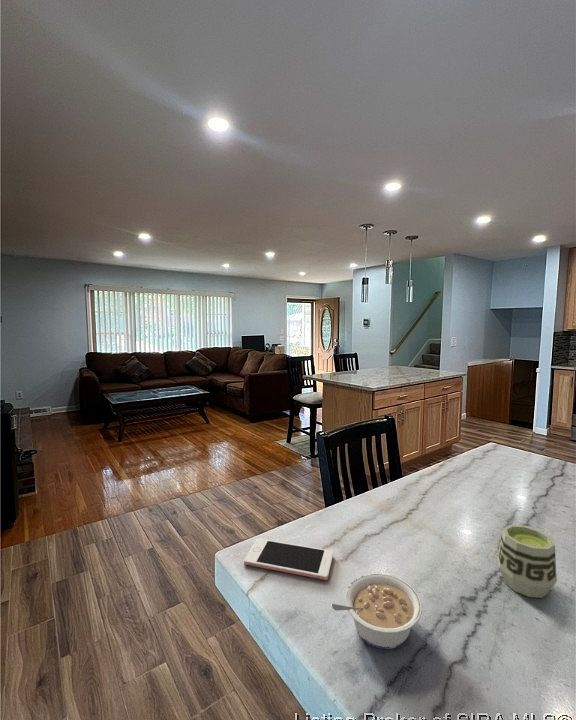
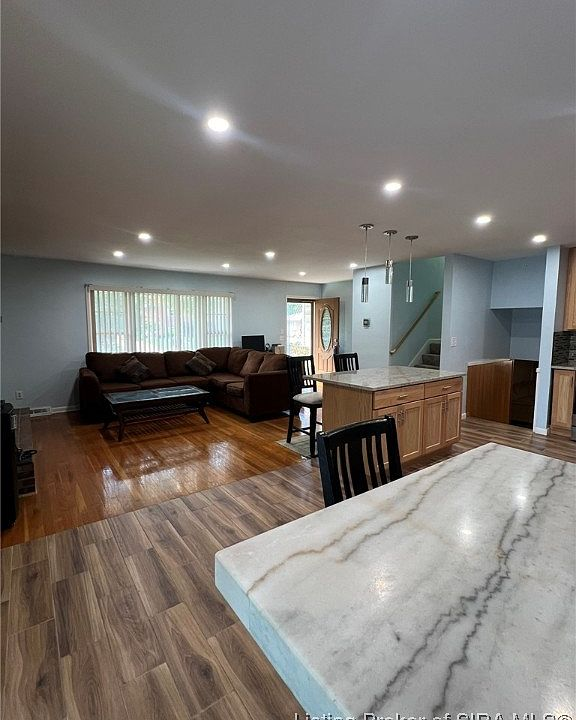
- cell phone (289, 557)
- legume (381, 612)
- cup (526, 560)
